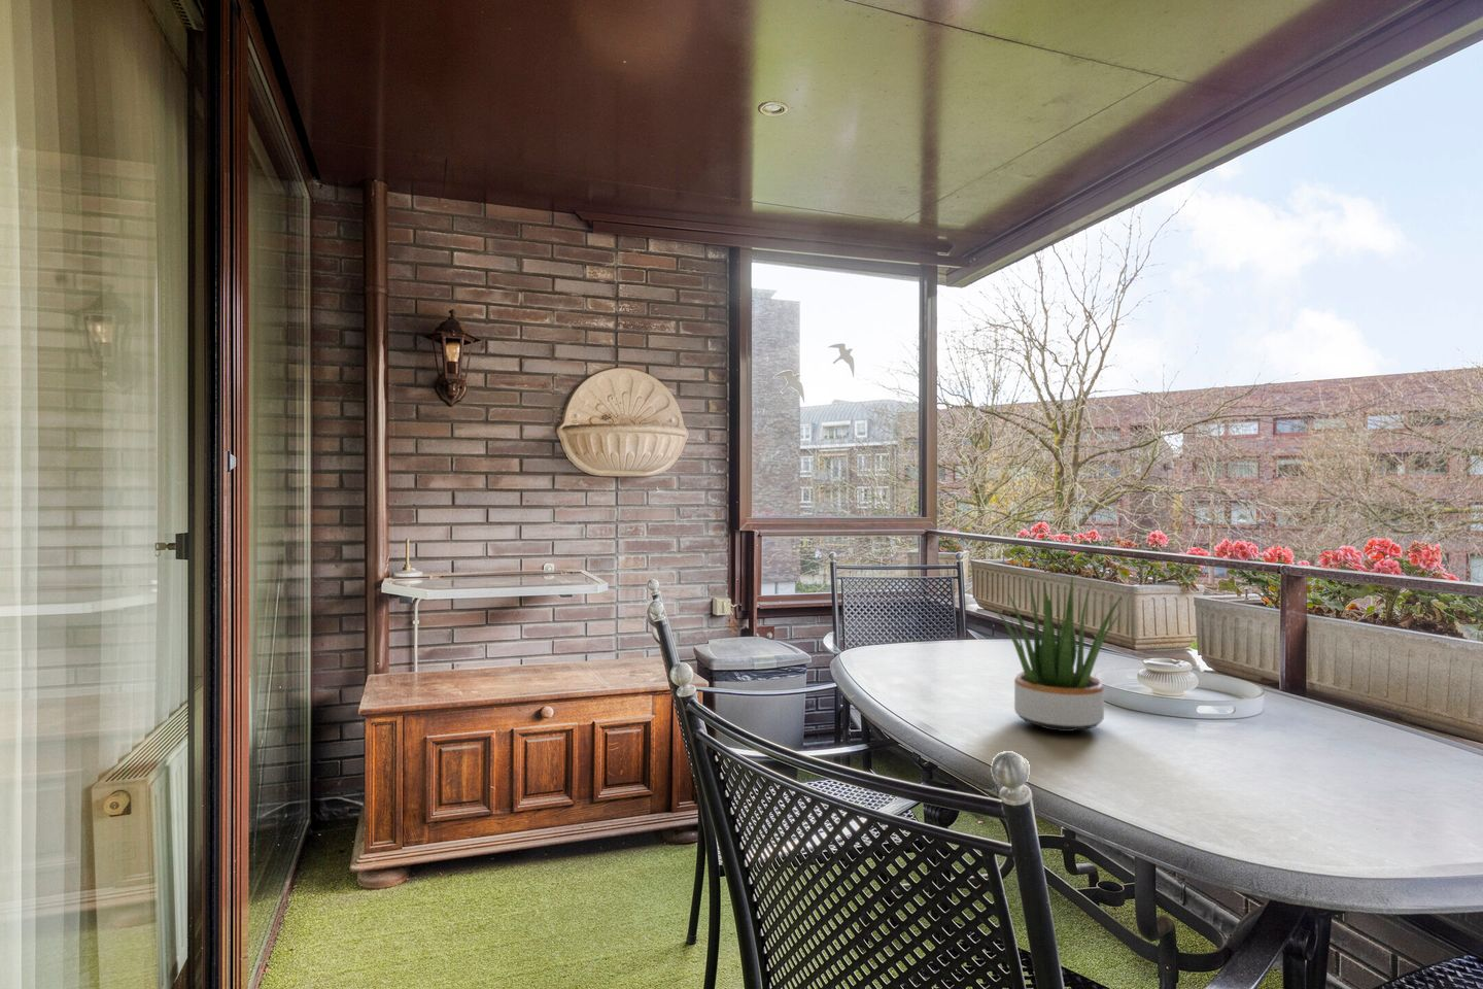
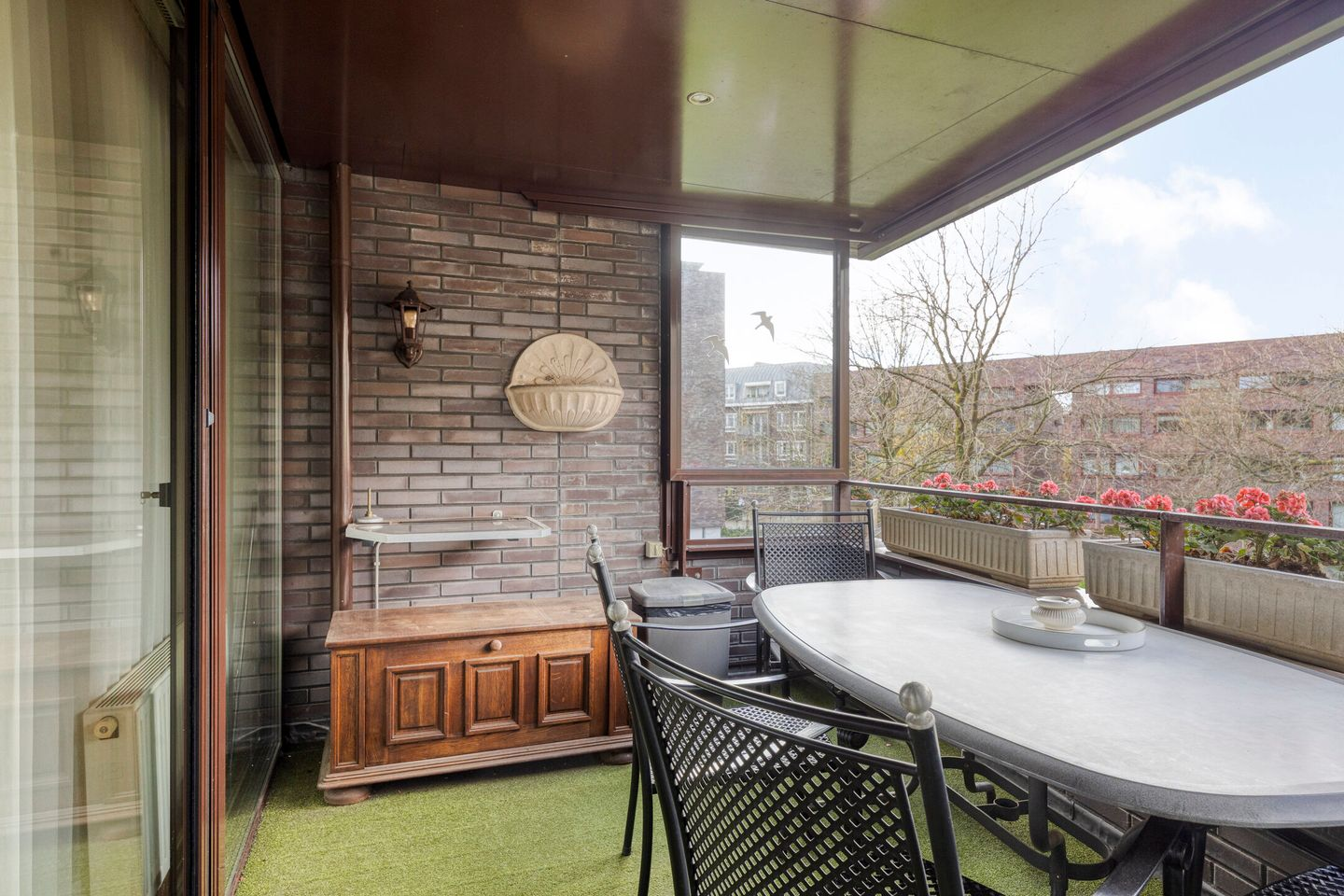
- potted plant (1058, 652)
